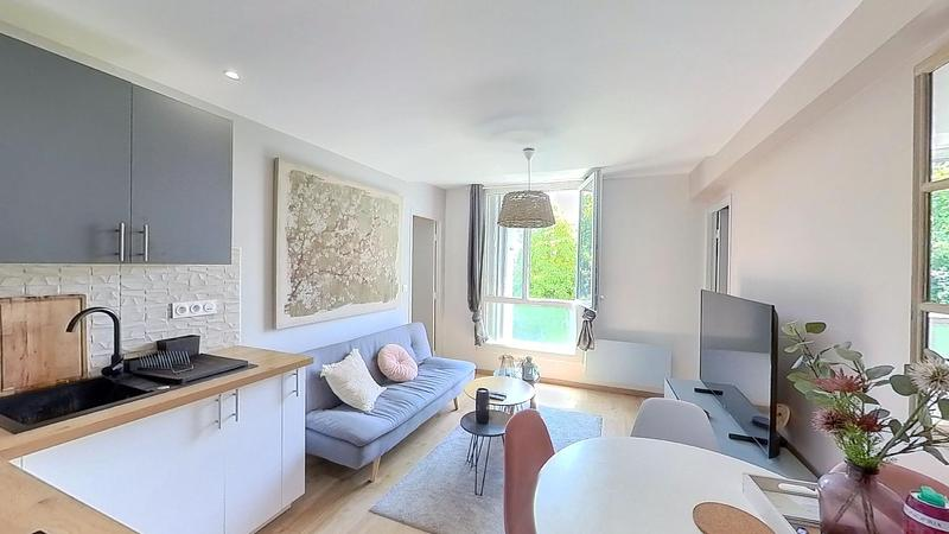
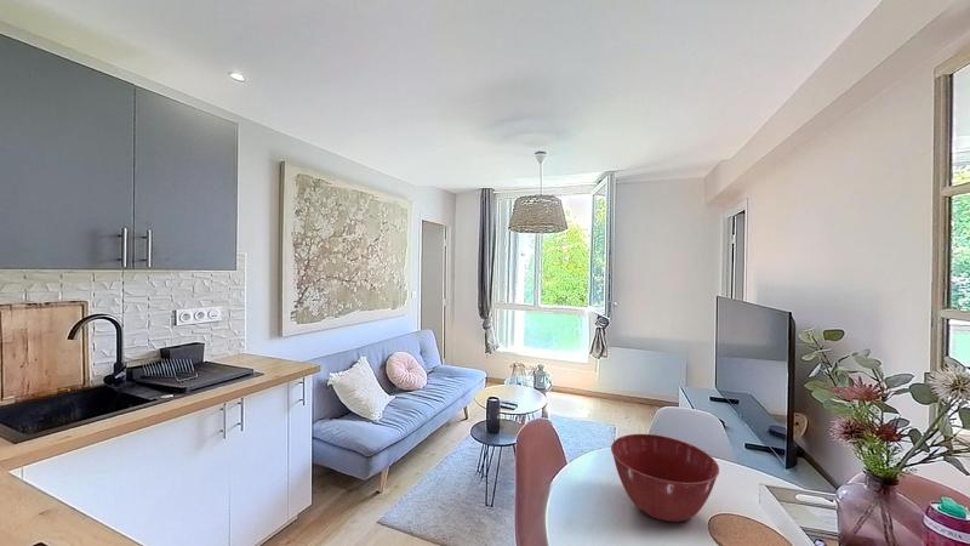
+ mixing bowl (661, 480)
